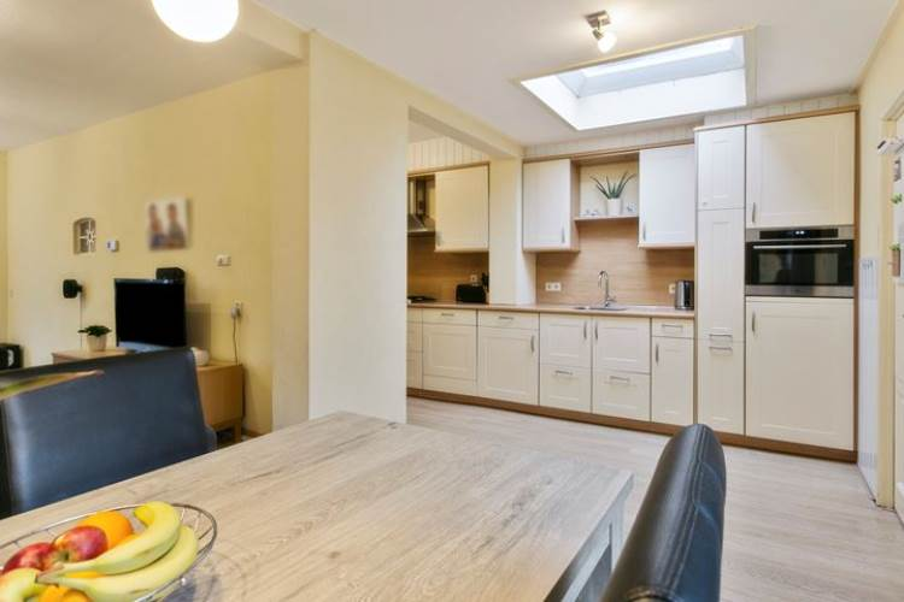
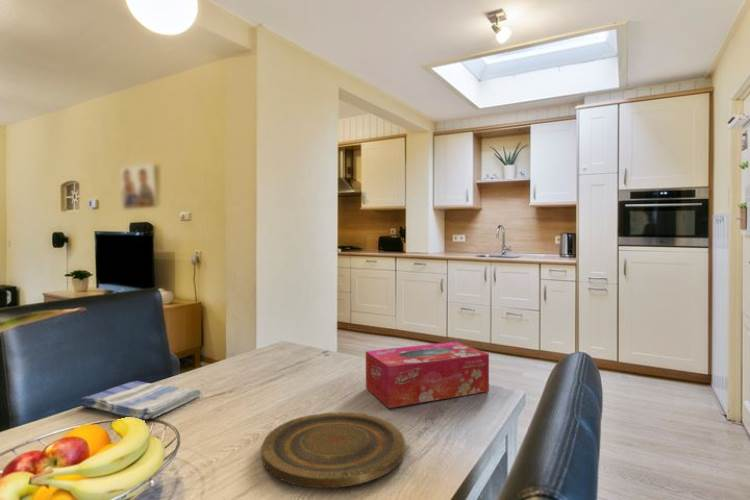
+ plate (334, 443)
+ tissue box (426, 371)
+ dish towel (142, 396)
